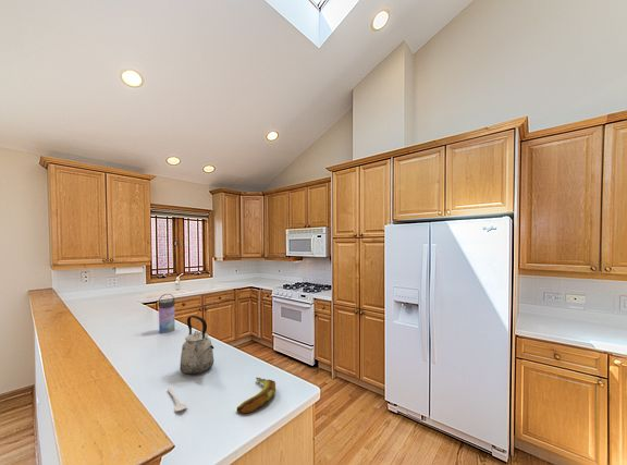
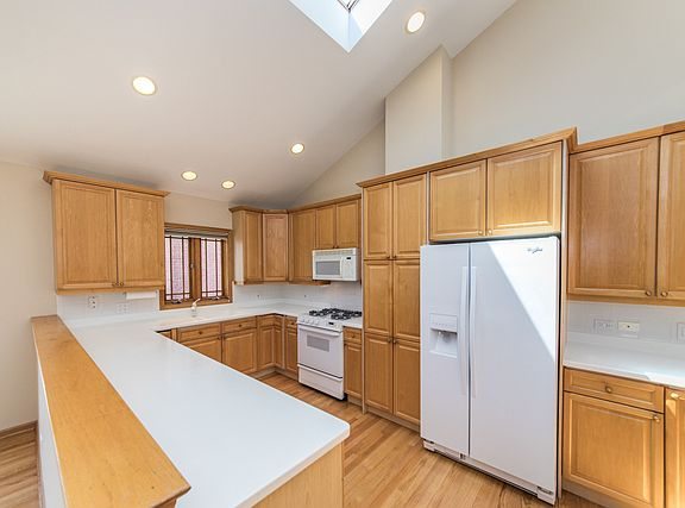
- water bottle (167, 311)
- kettle (200, 344)
- banana (258, 393)
- spoon (175, 397)
